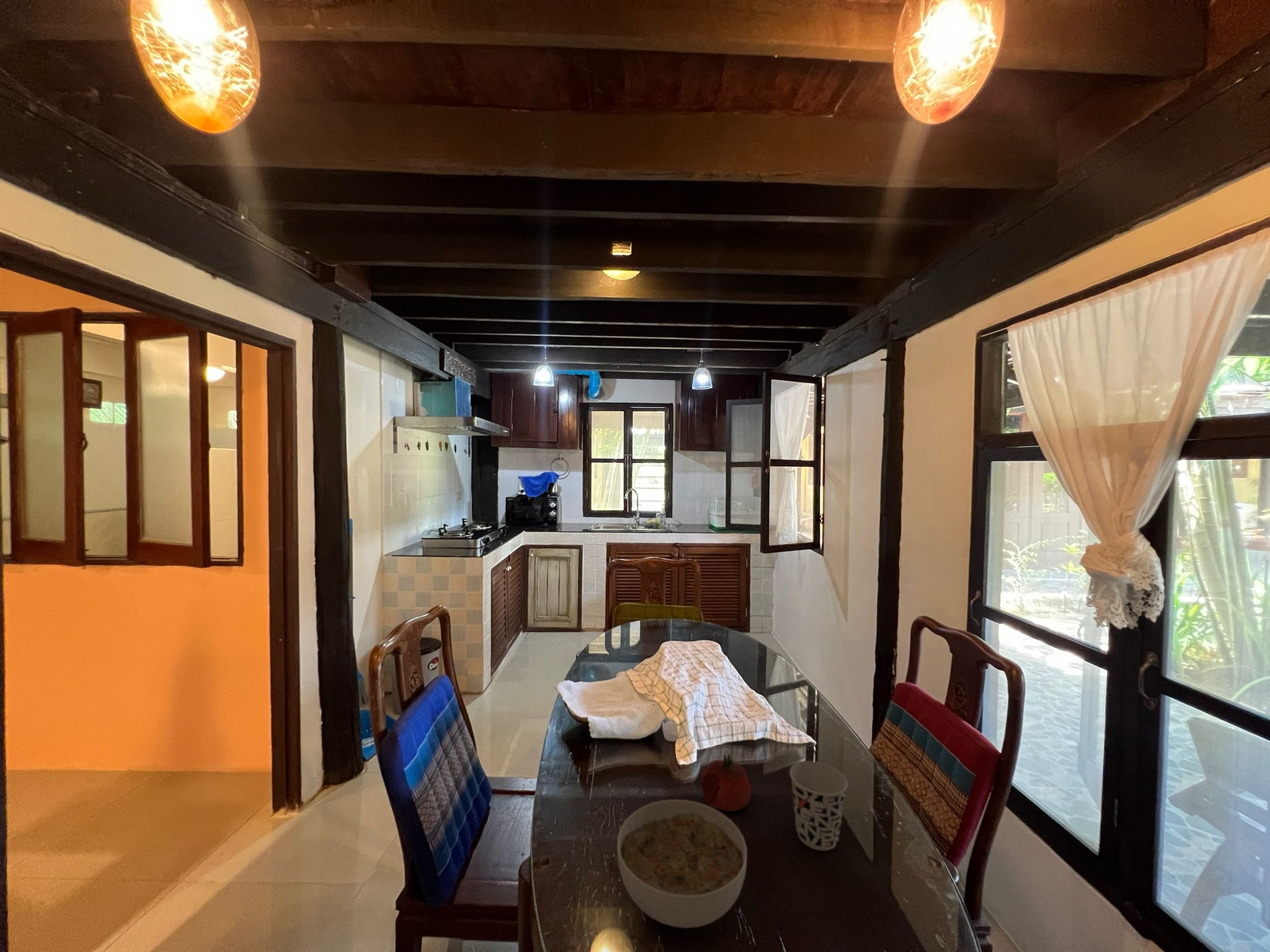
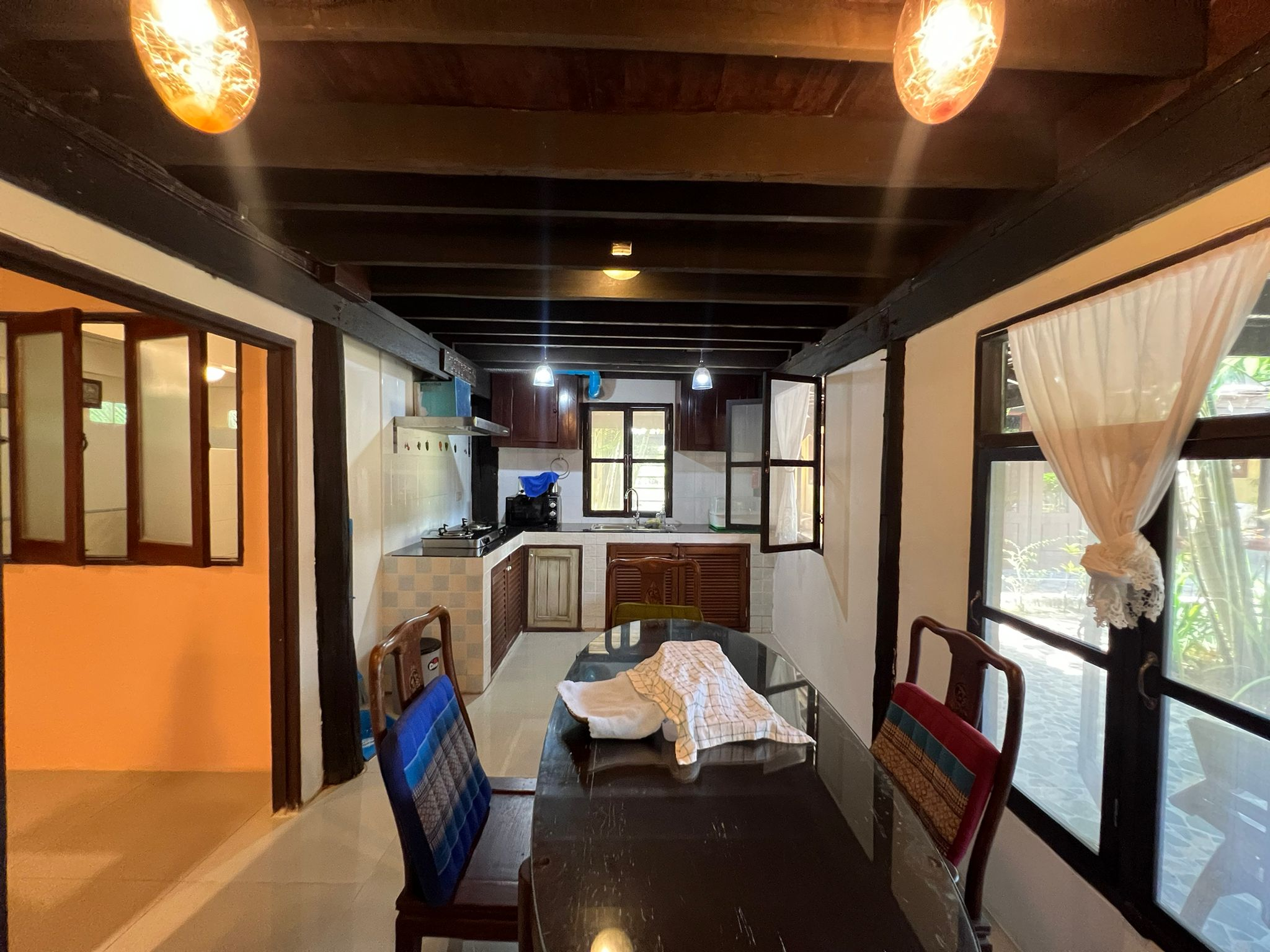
- bowl (681, 871)
- cup (817, 806)
- fruit (726, 778)
